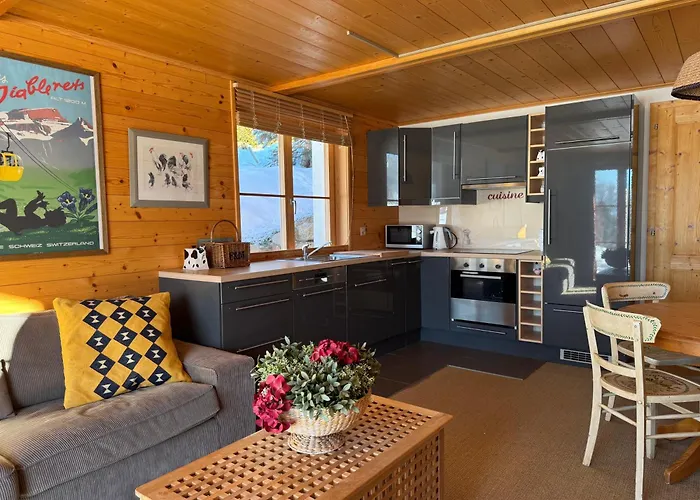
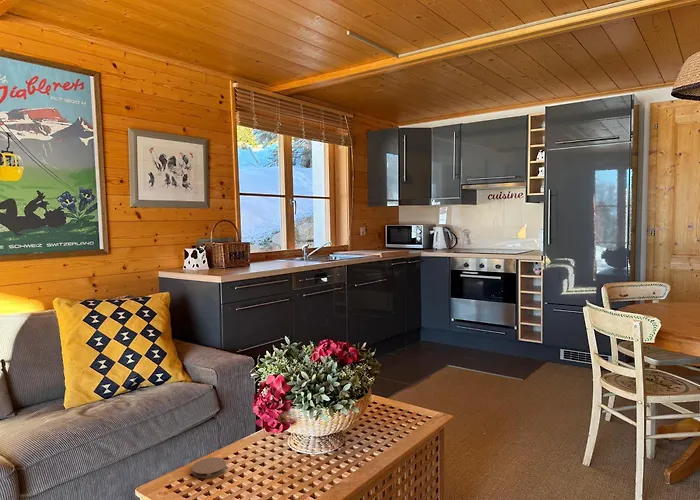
+ coaster (209, 467)
